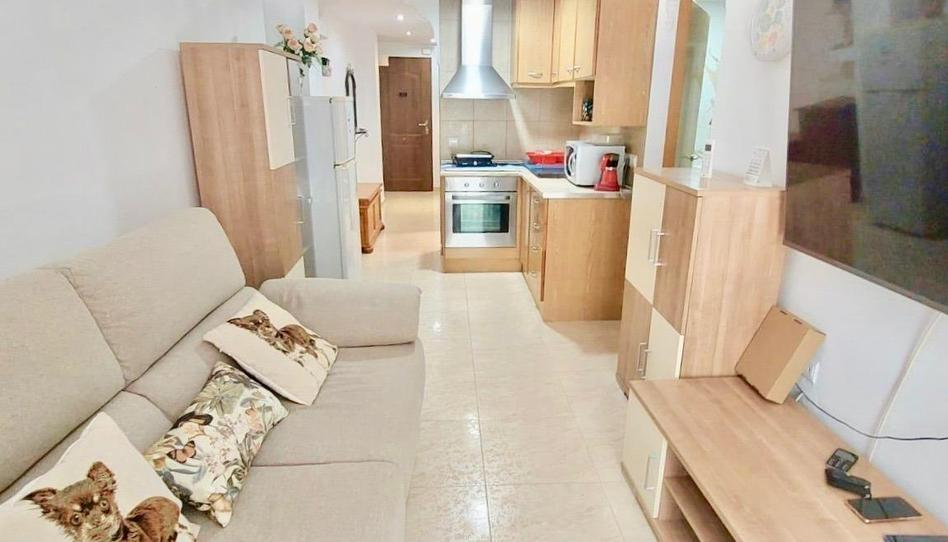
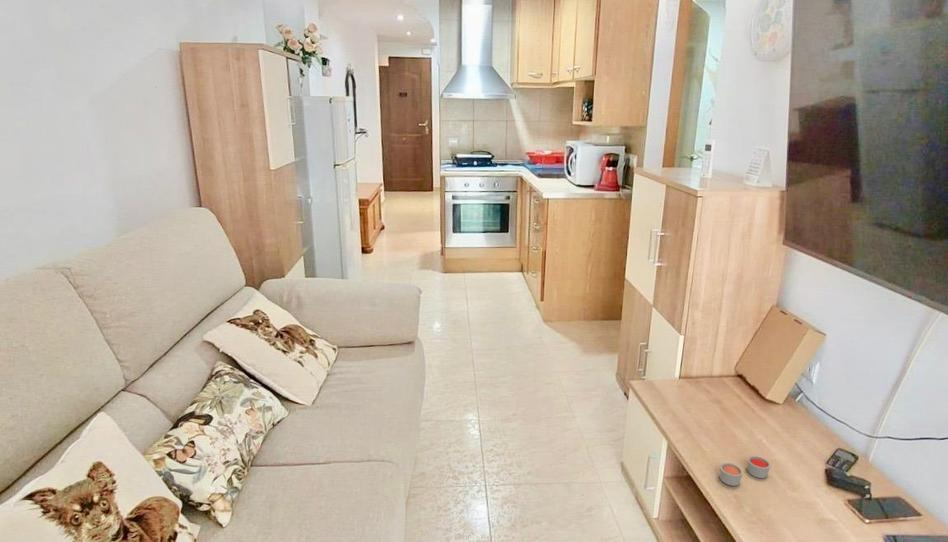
+ candle (742, 470)
